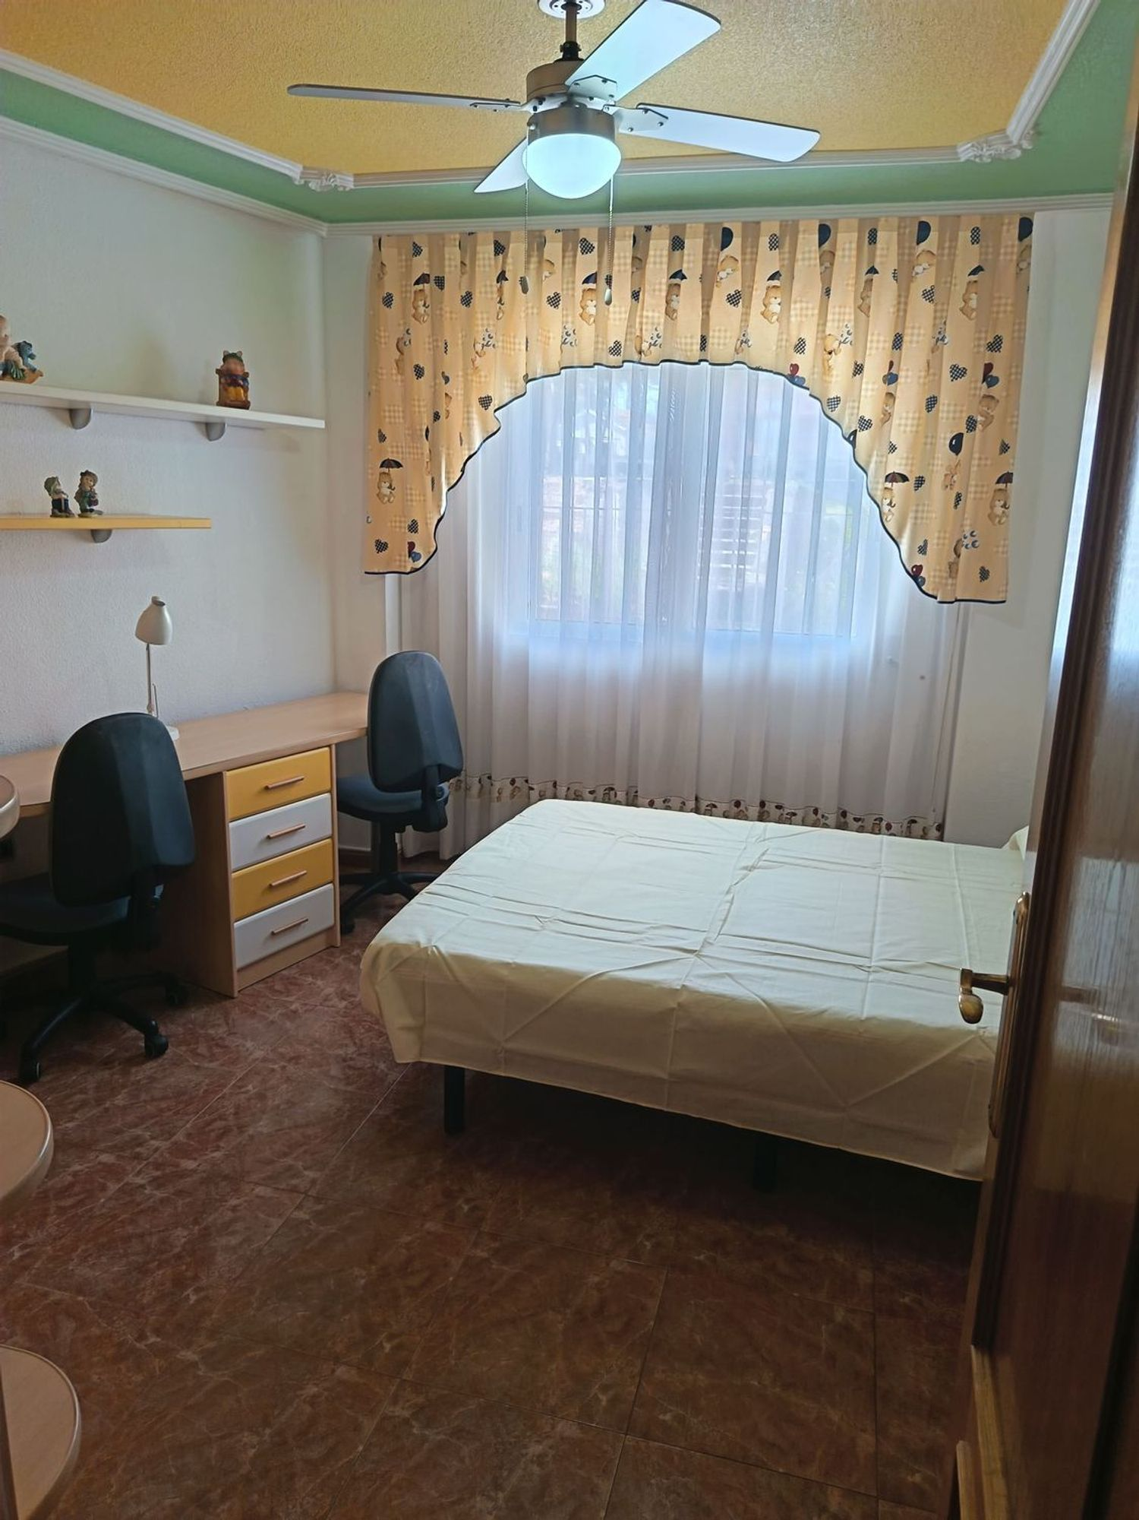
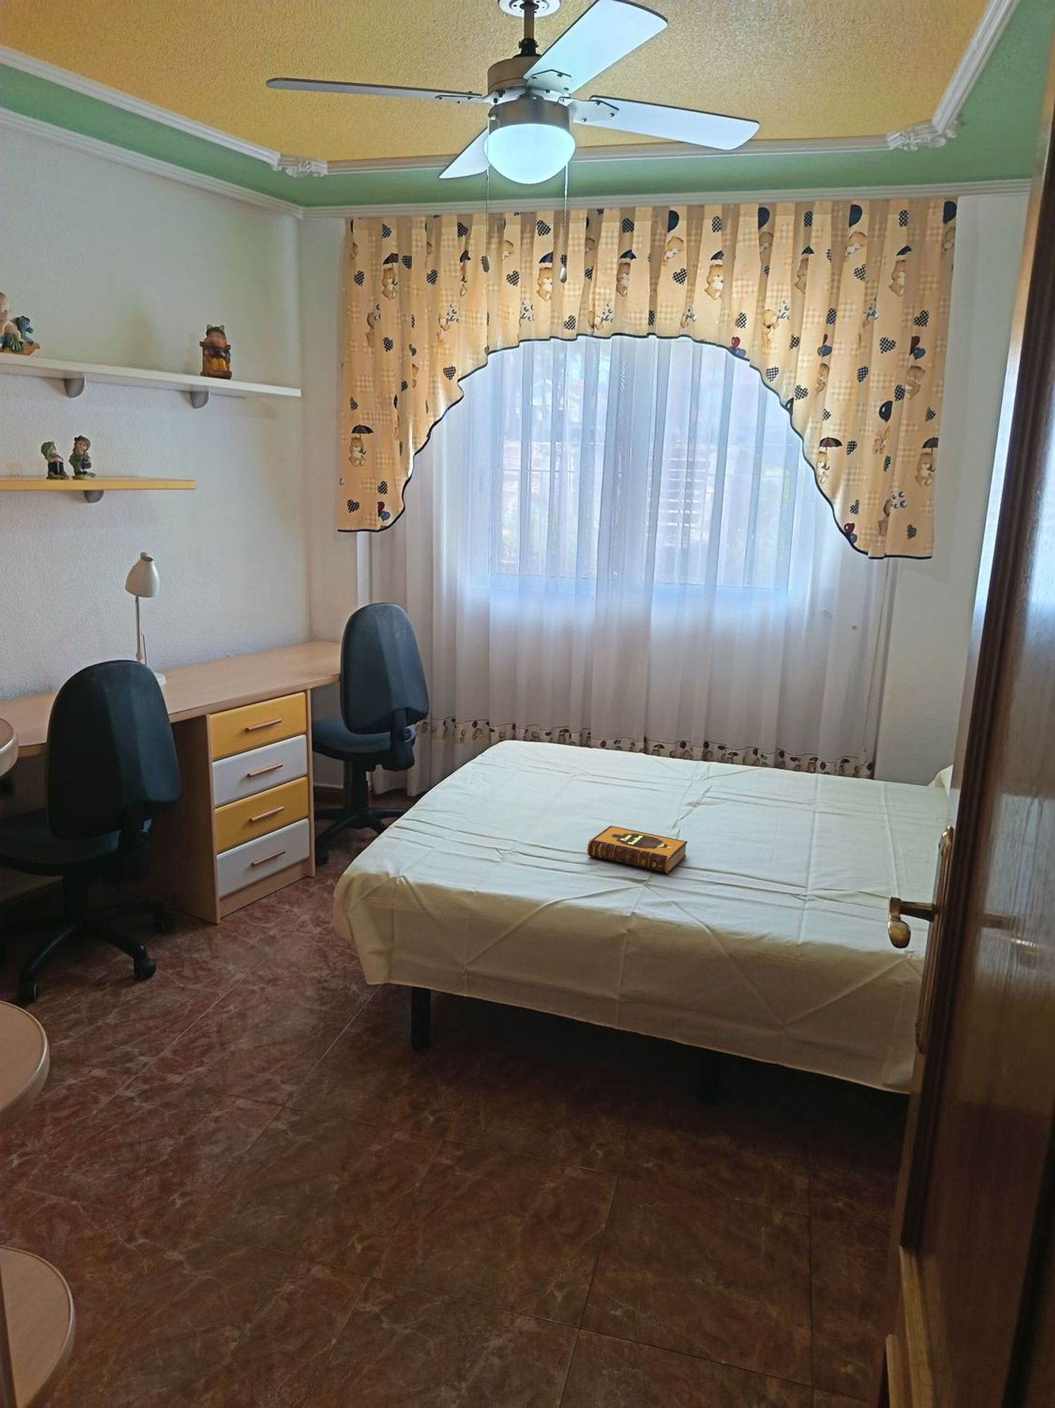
+ hardback book (636, 849)
